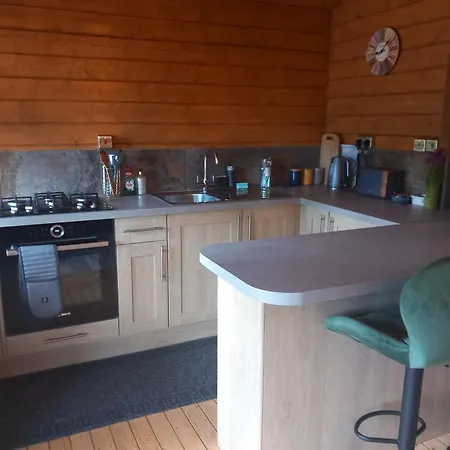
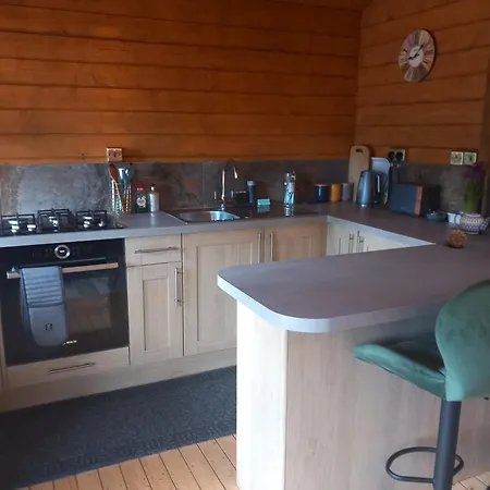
+ teapot (471, 221)
+ fruit (457, 236)
